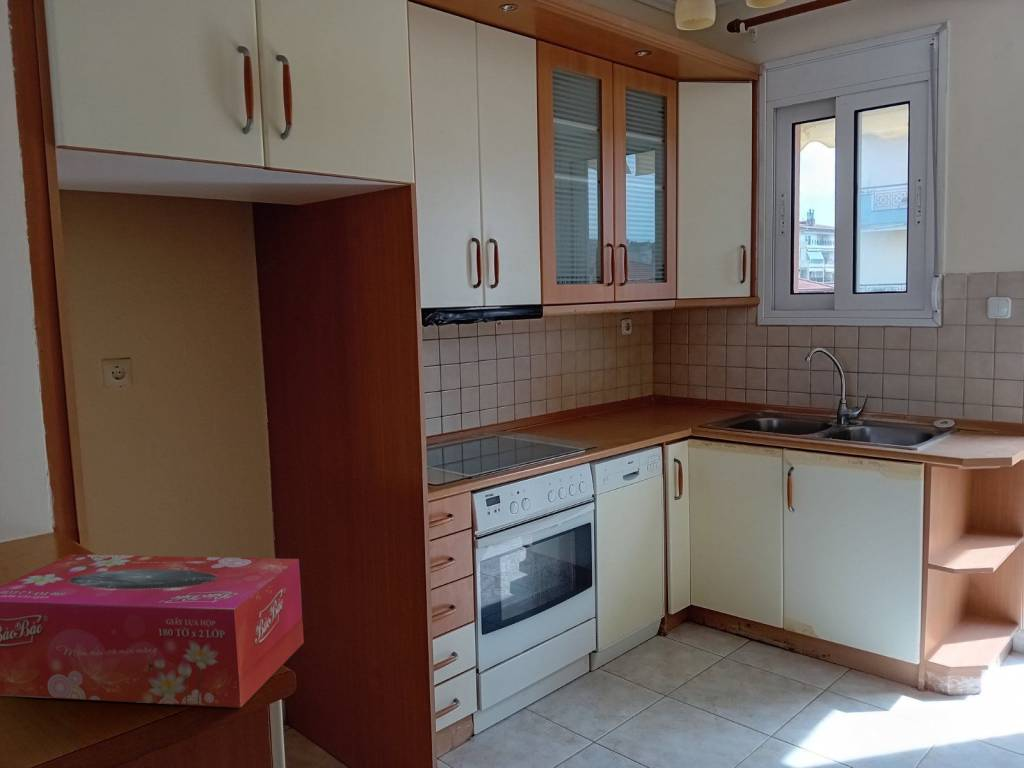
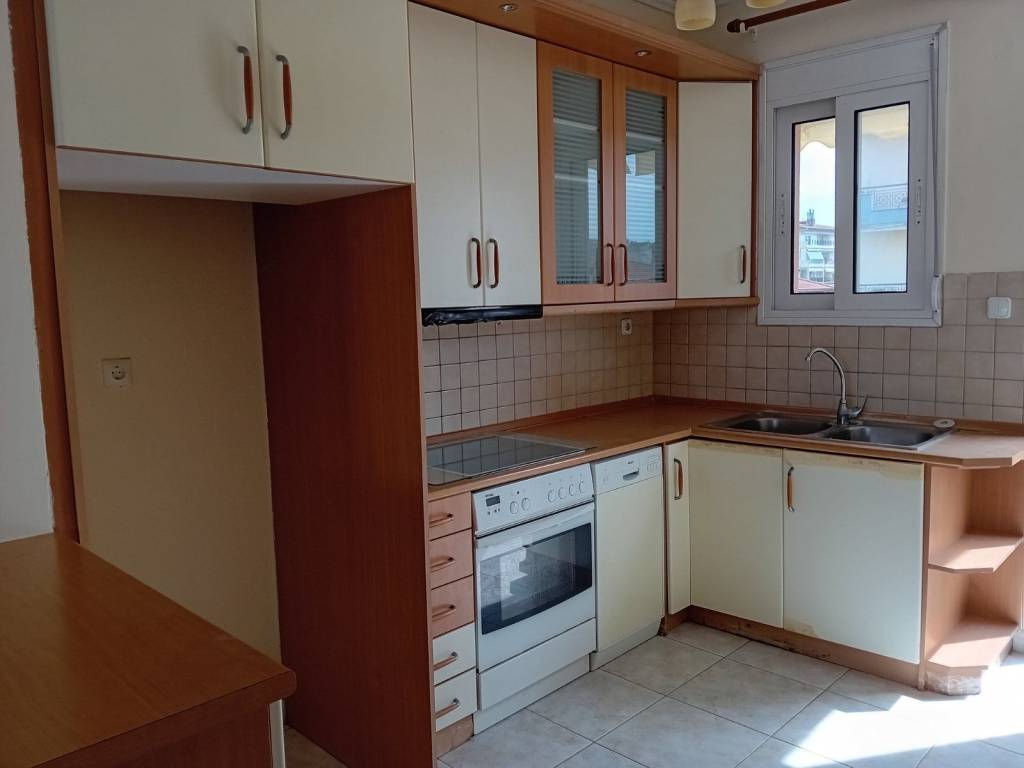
- tissue box (146, 623)
